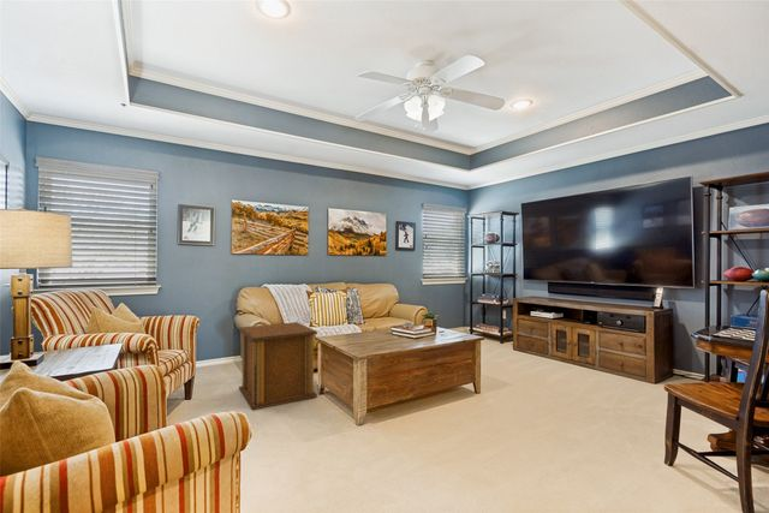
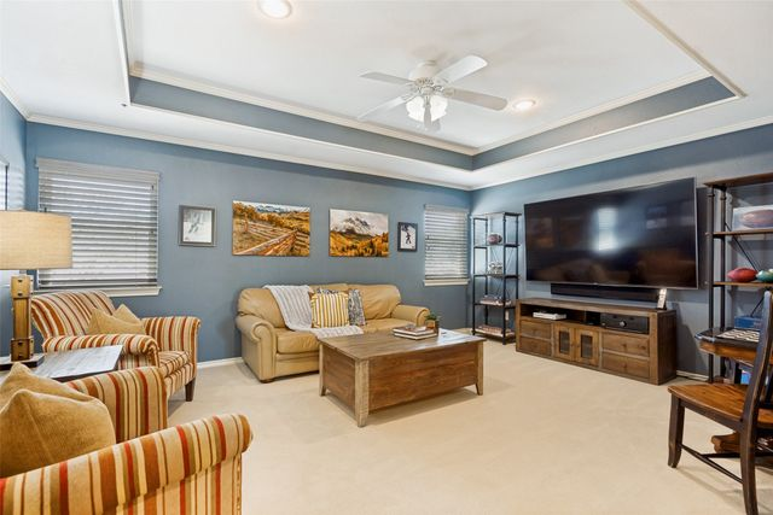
- side table (276, 360)
